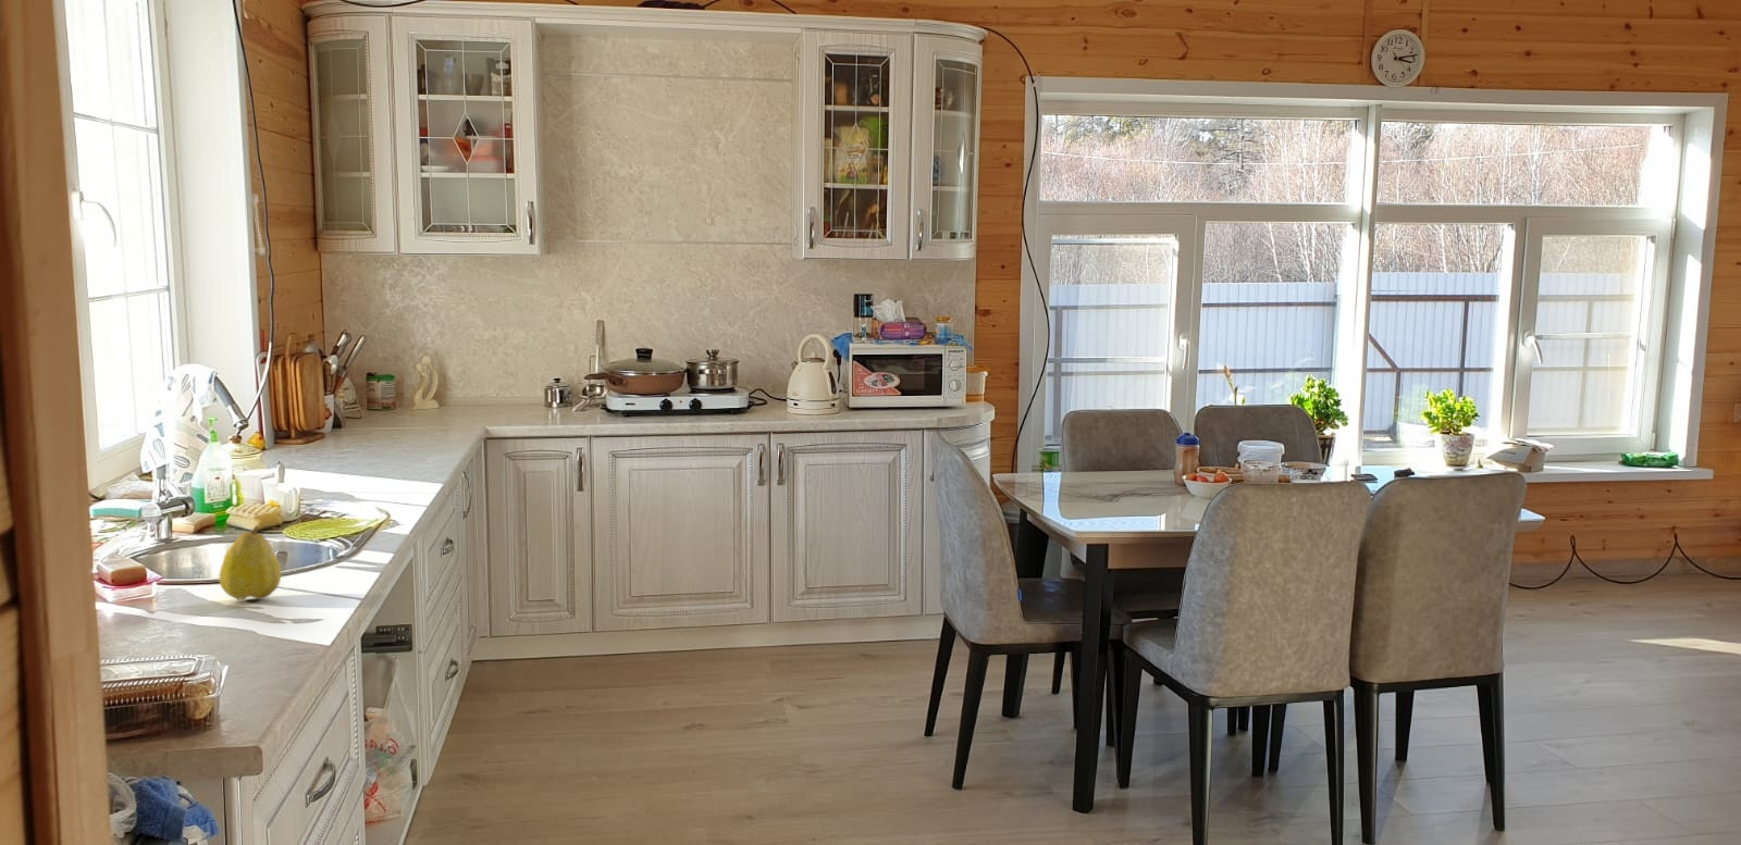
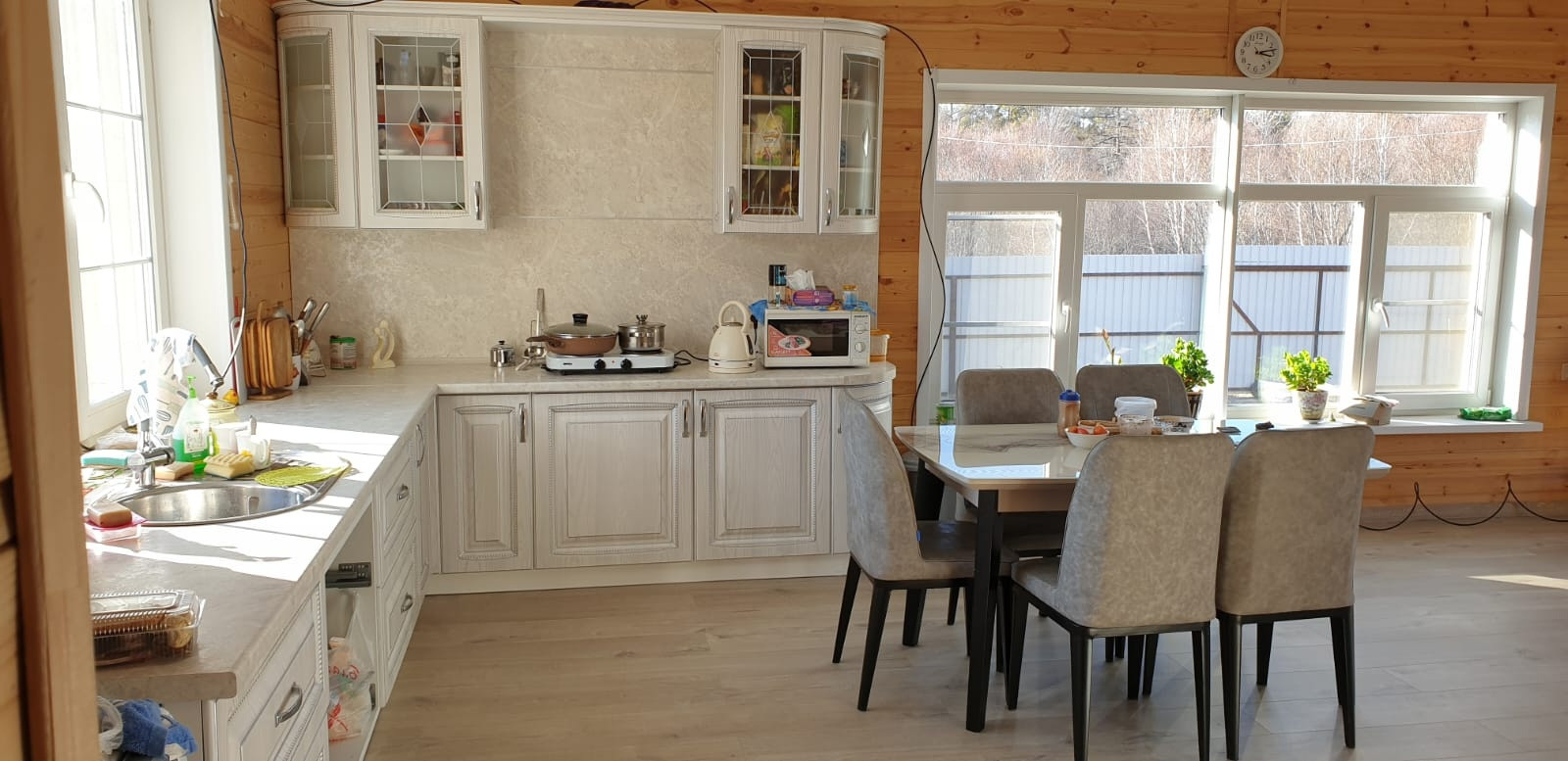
- fruit (249, 562)
